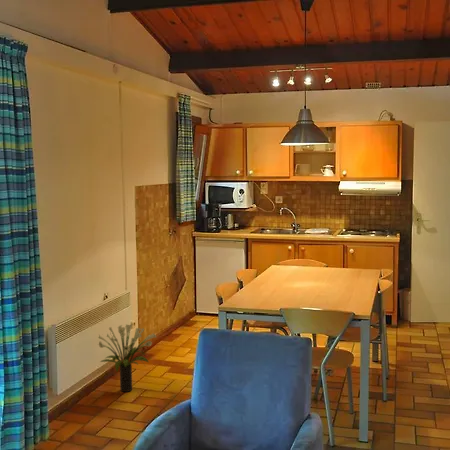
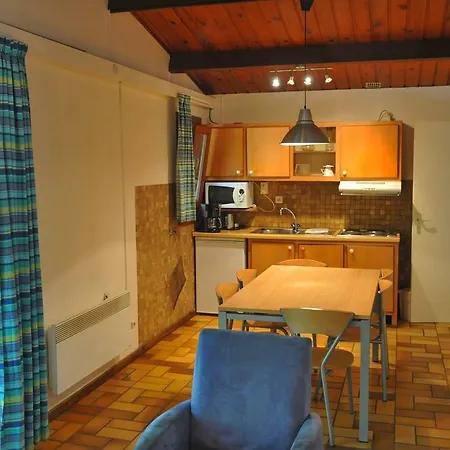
- potted plant (125, 356)
